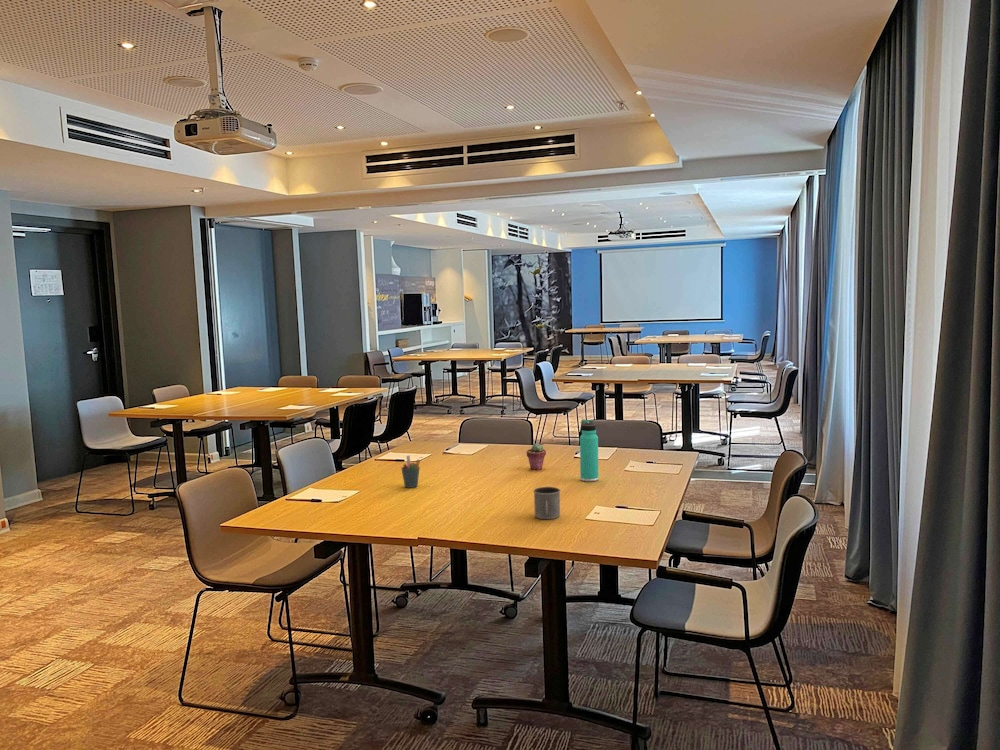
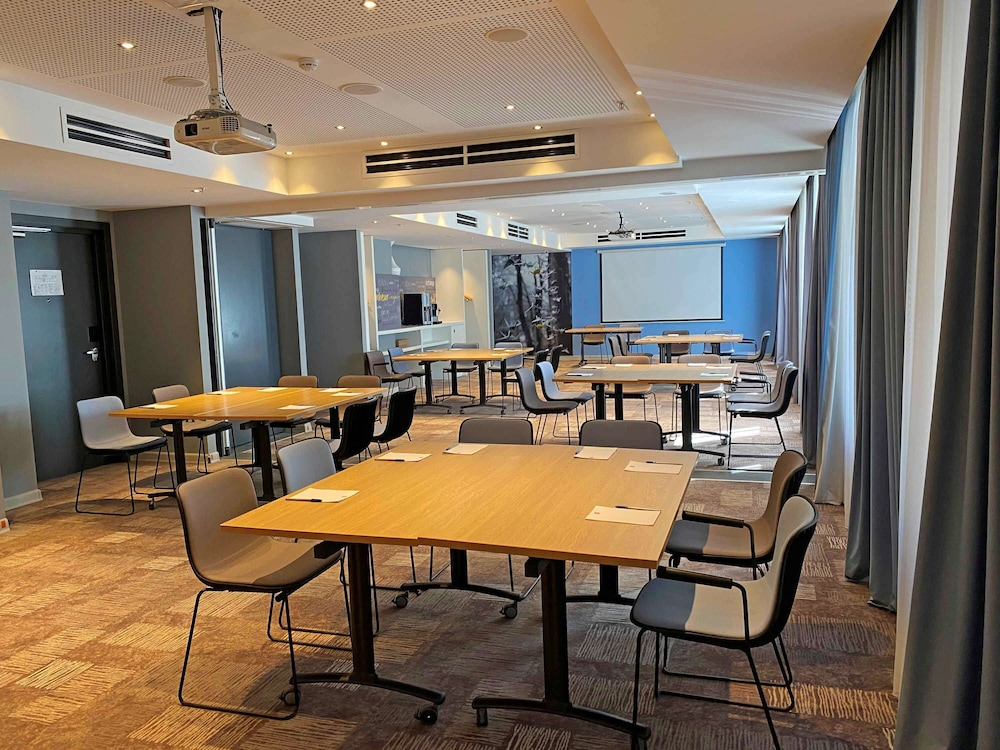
- pen holder (410, 471)
- thermos bottle (589, 449)
- potted succulent (536, 455)
- mug (547, 503)
